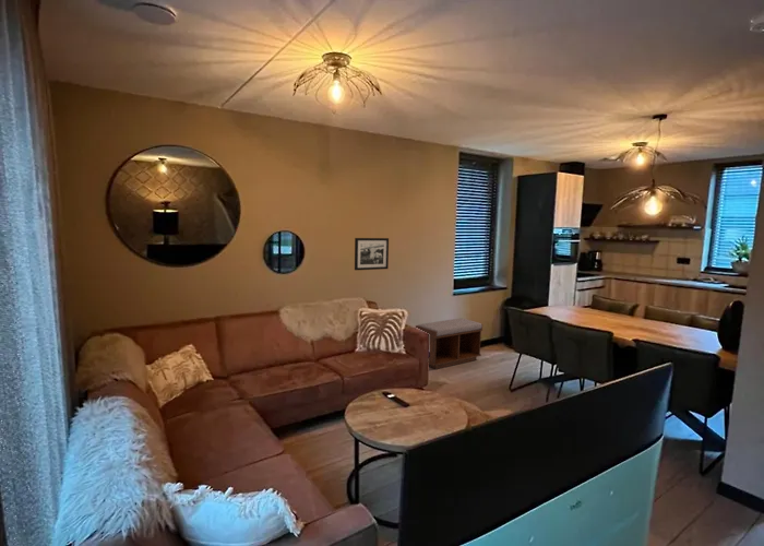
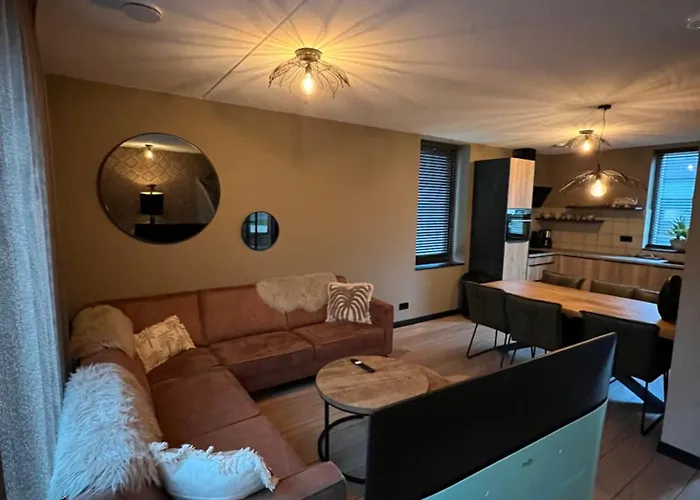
- bench (449, 342)
- picture frame (371, 253)
